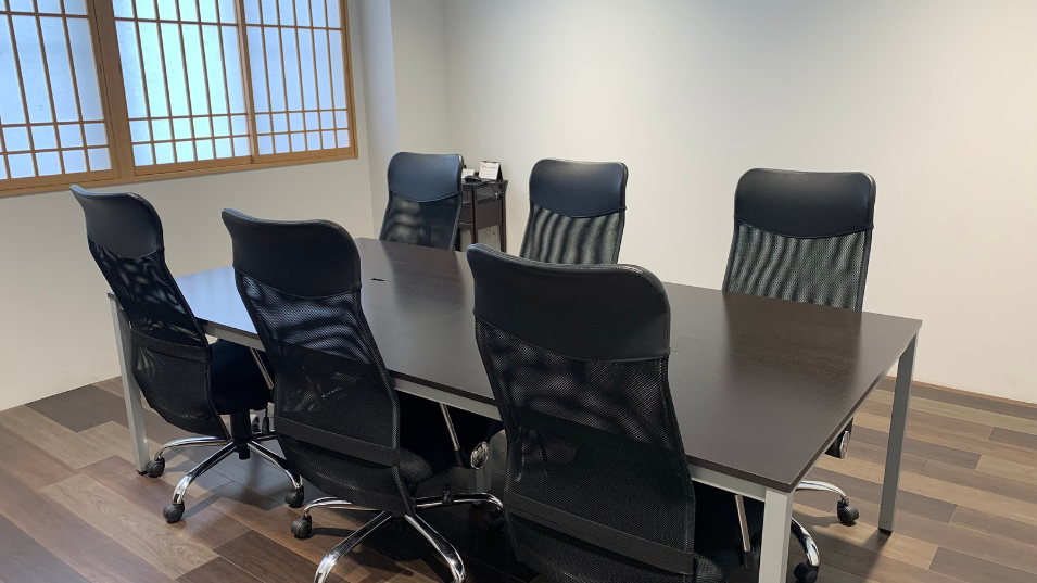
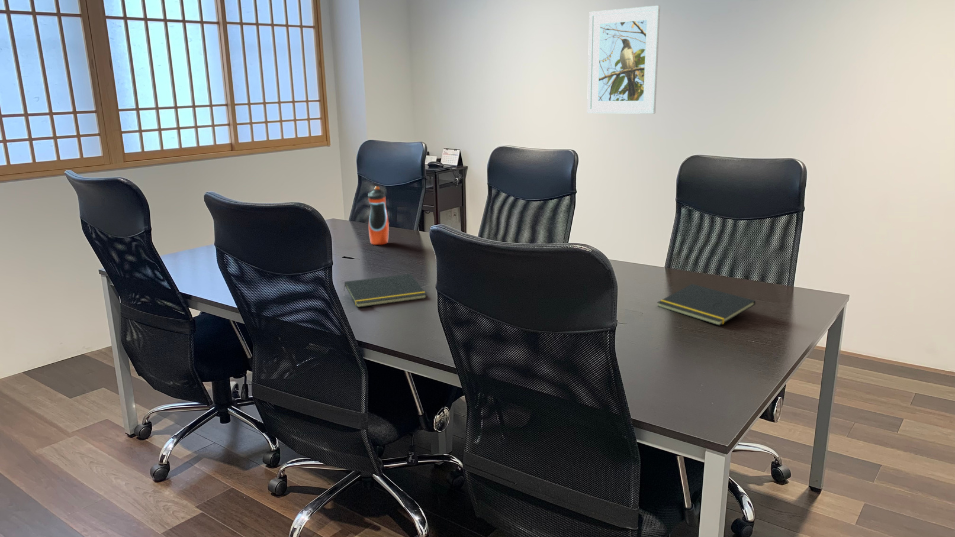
+ water bottle (378, 215)
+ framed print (621, 62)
+ notepad (705, 303)
+ notepad (385, 289)
